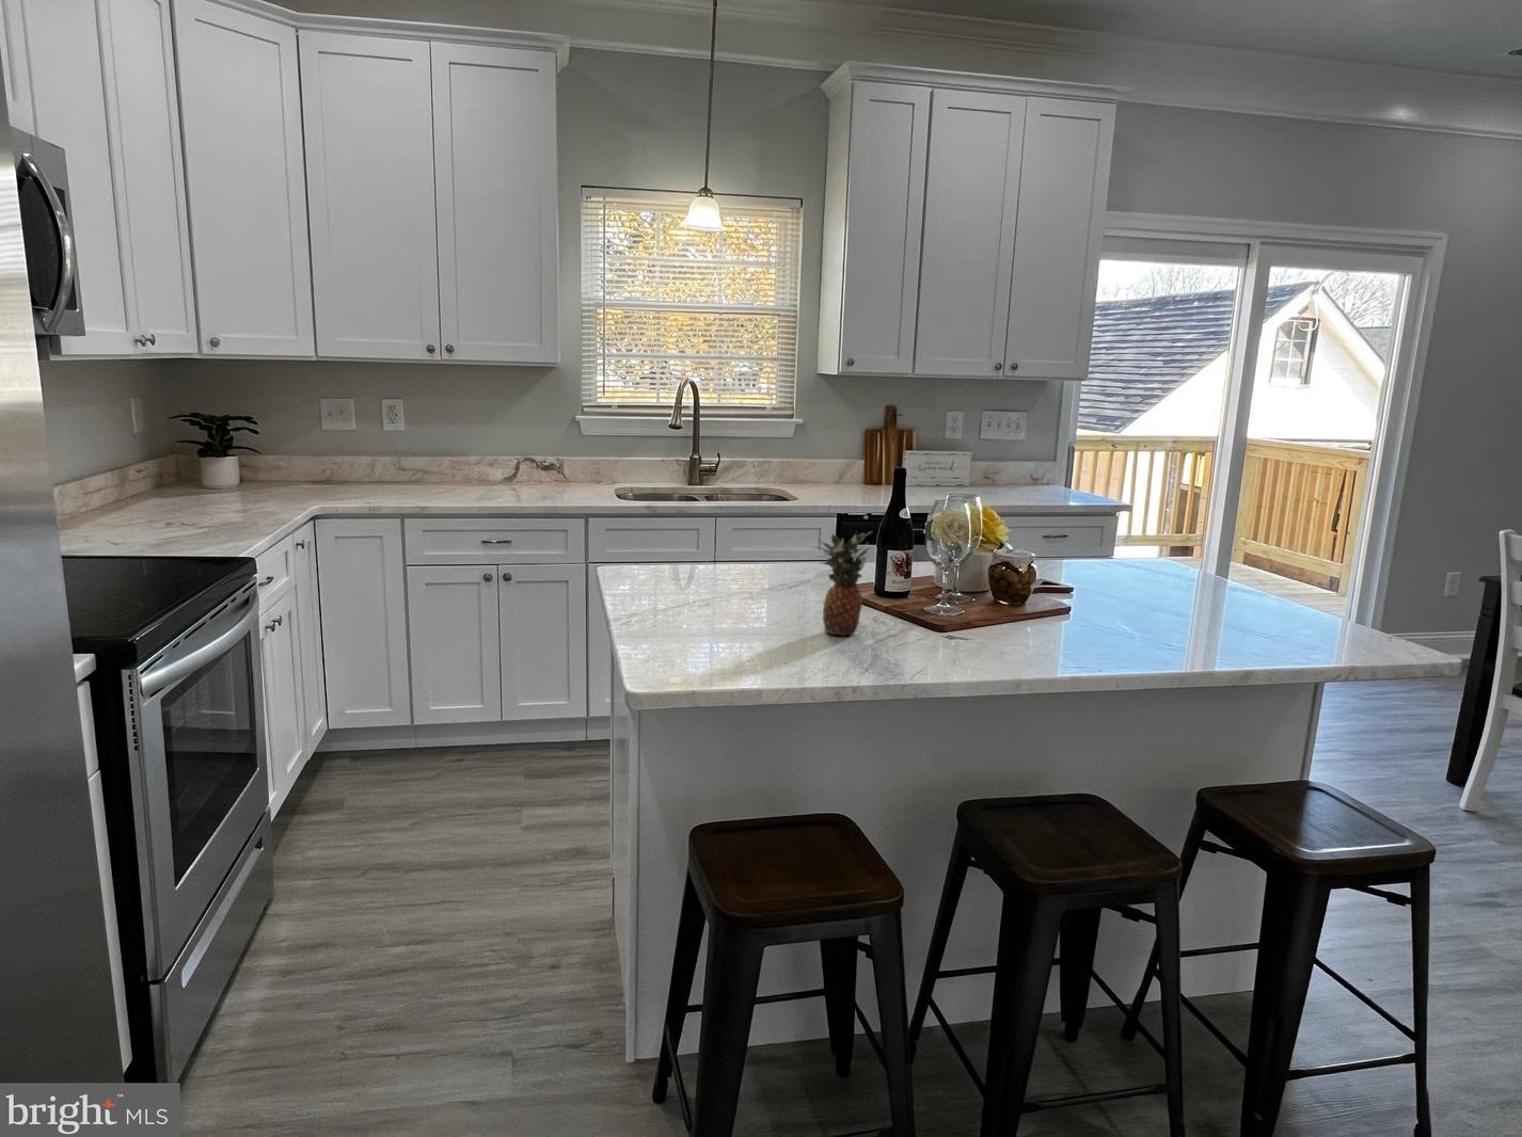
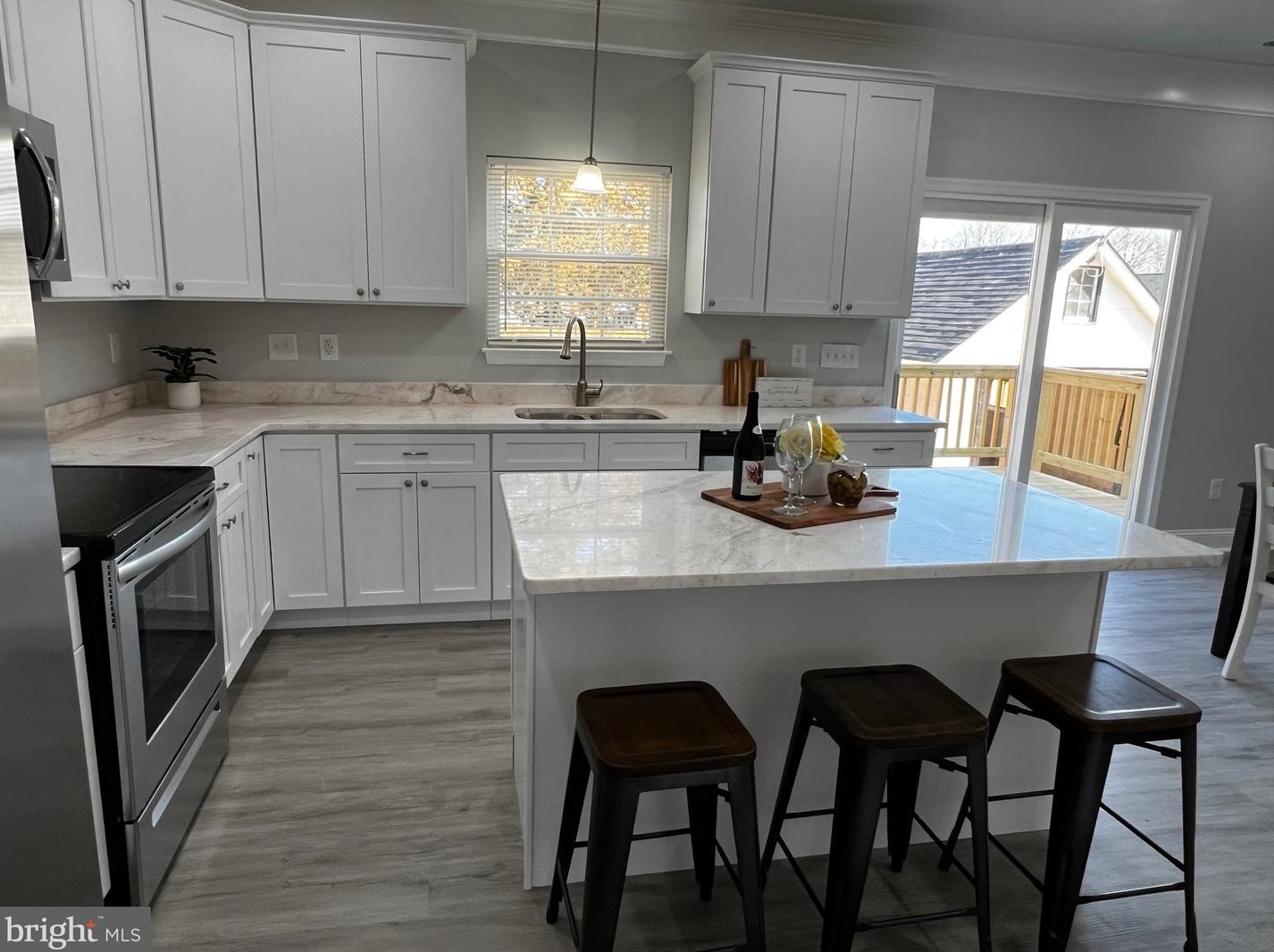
- fruit (839, 582)
